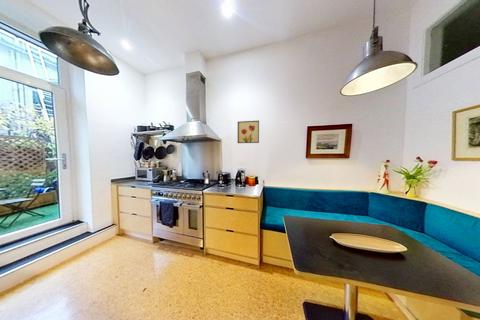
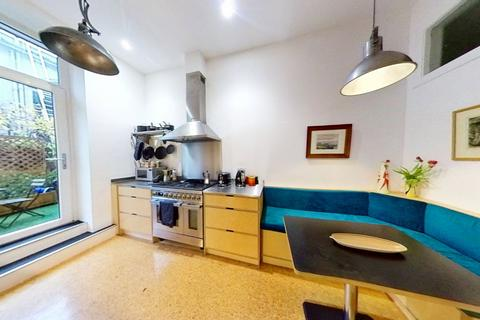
- wall art (248, 132)
